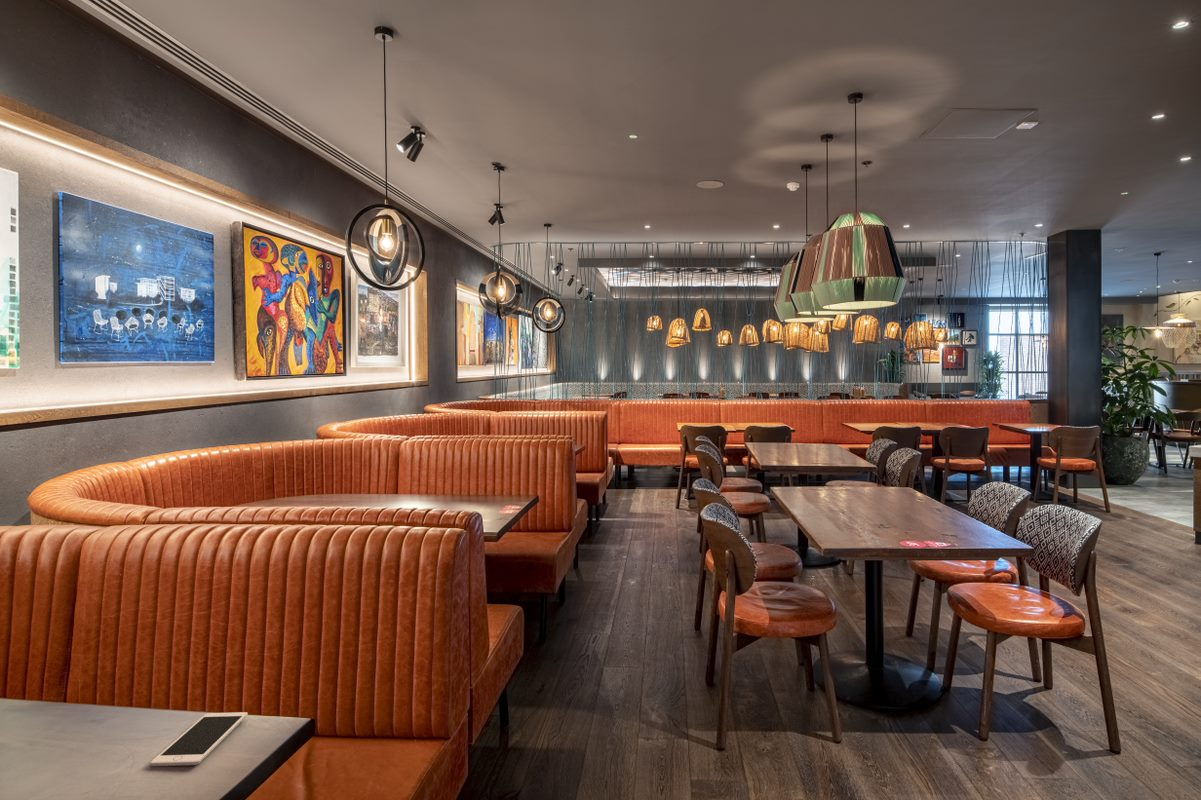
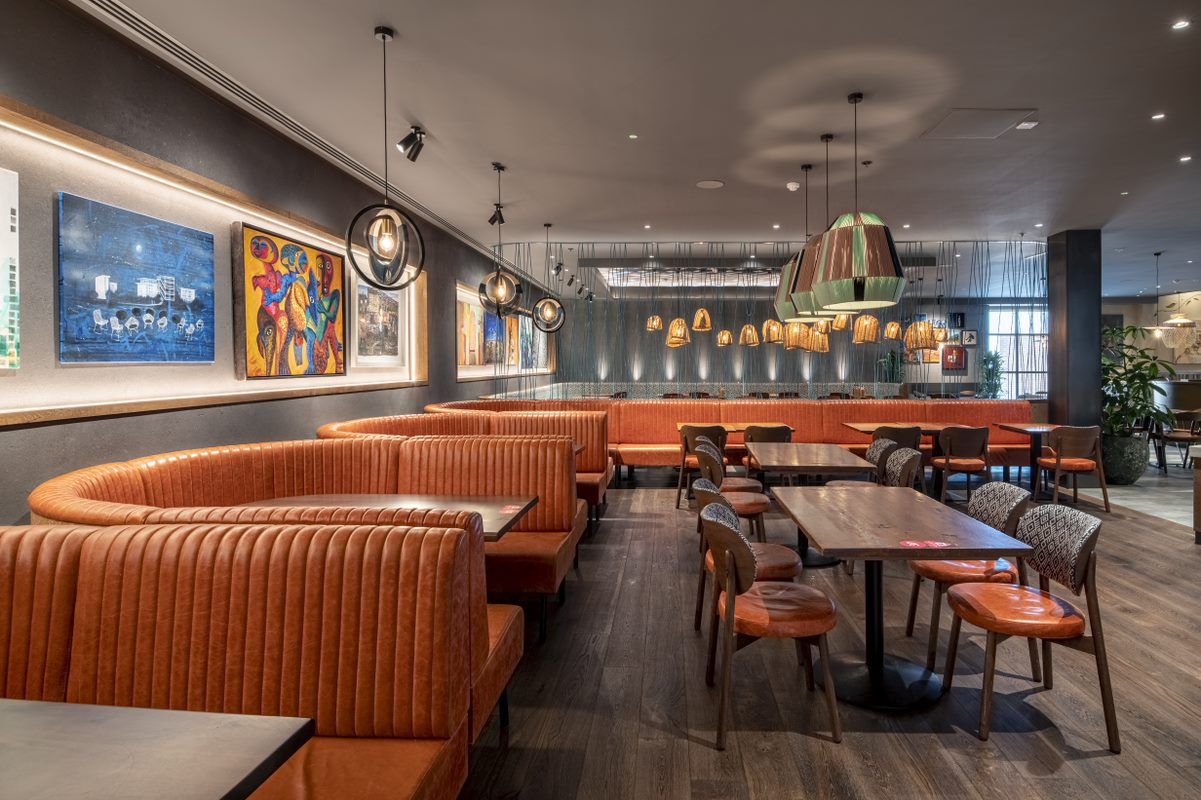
- cell phone (202, 737)
